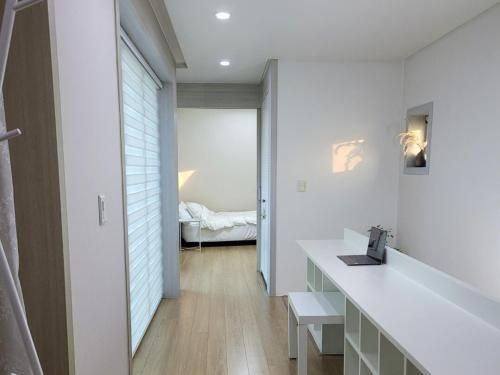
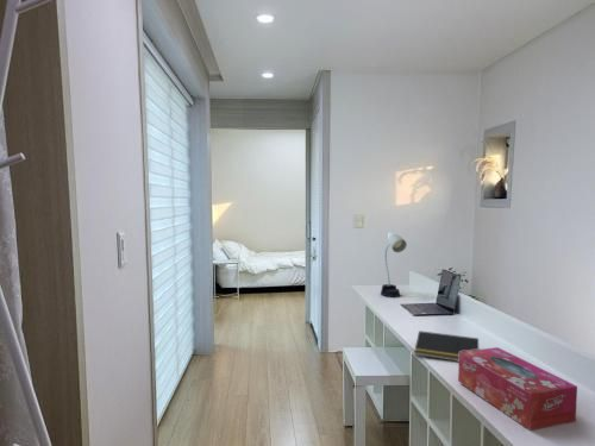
+ notepad (446, 346)
+ desk lamp (387, 266)
+ tissue box (512, 383)
